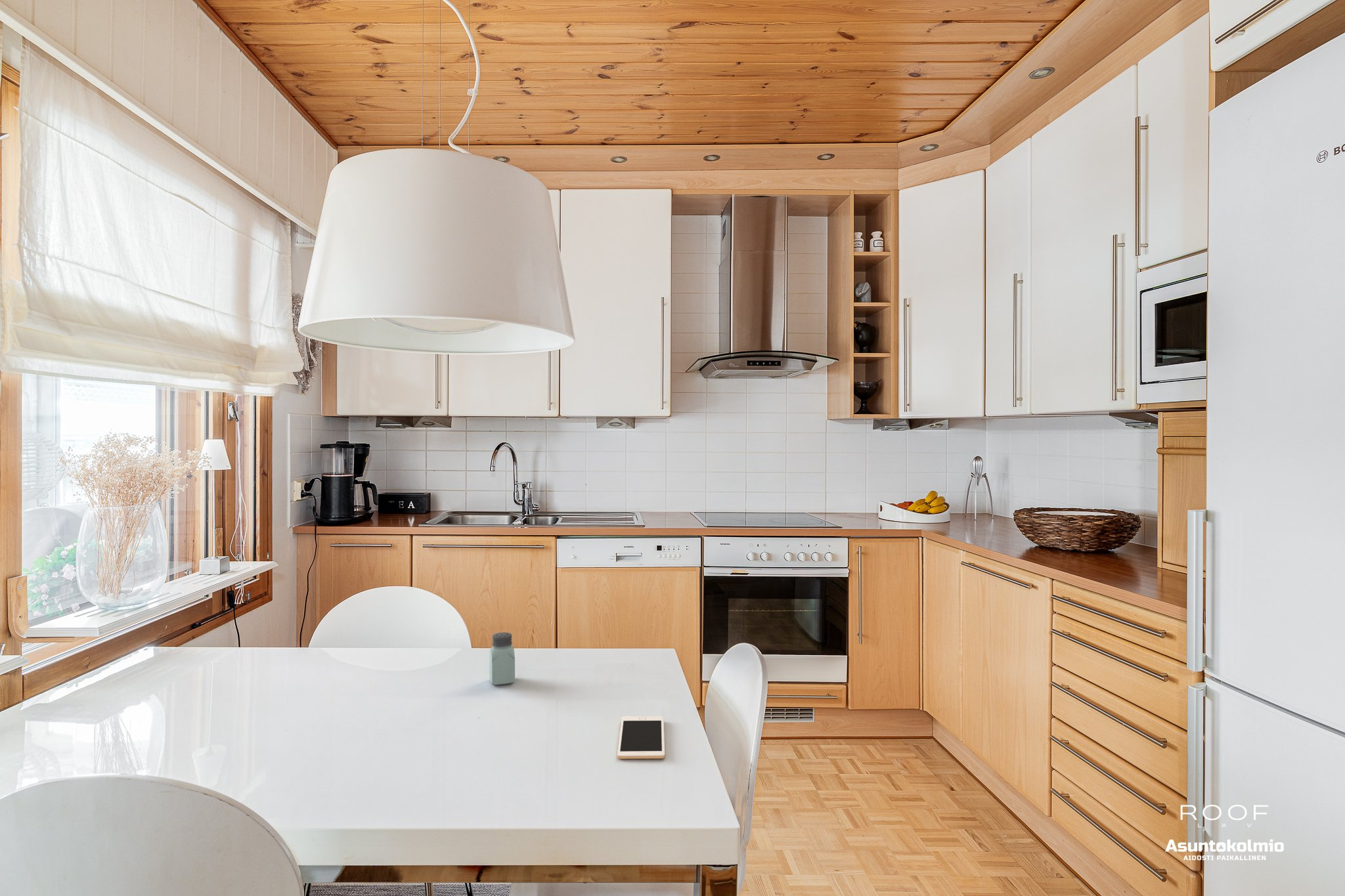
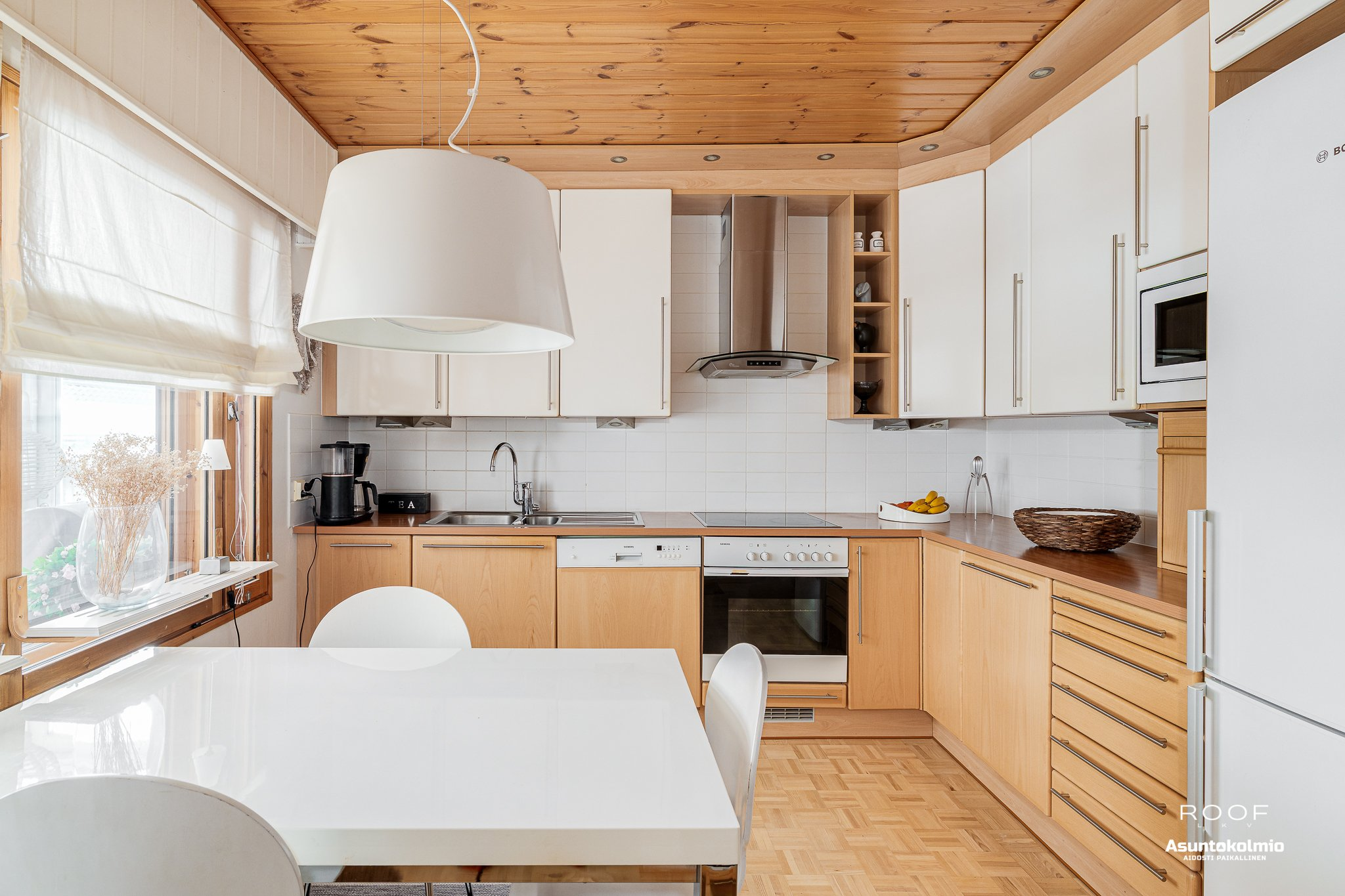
- cell phone (642, 736)
- saltshaker (502, 658)
